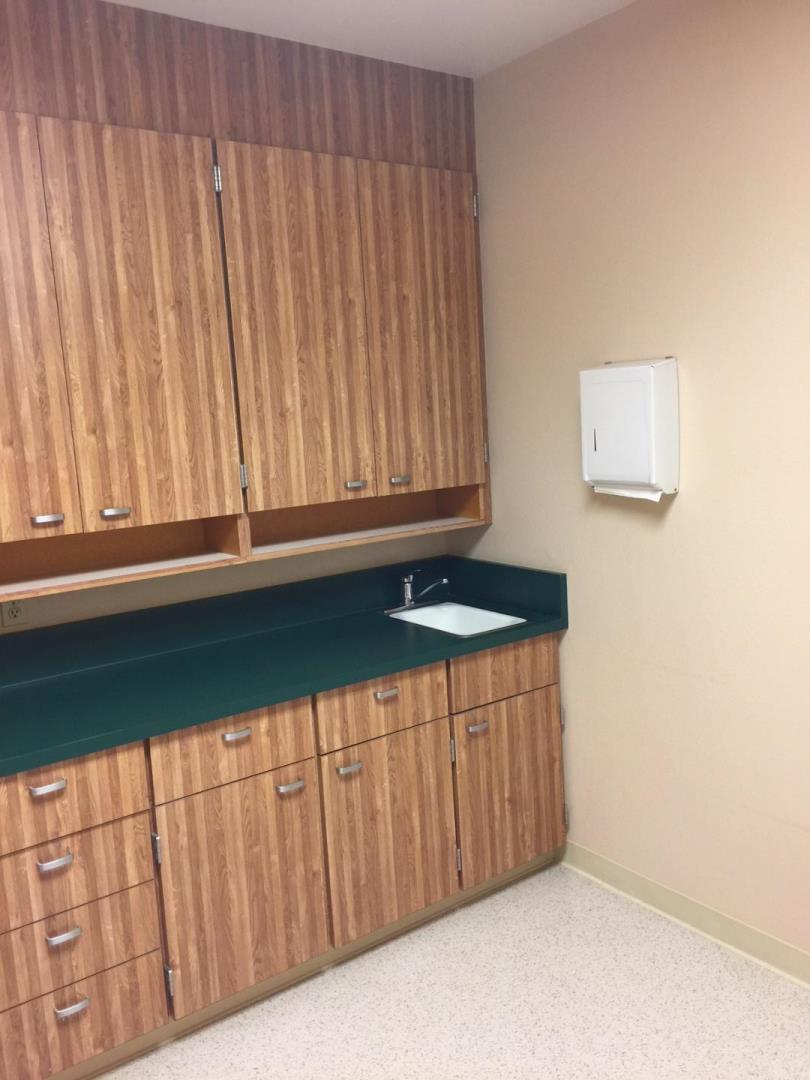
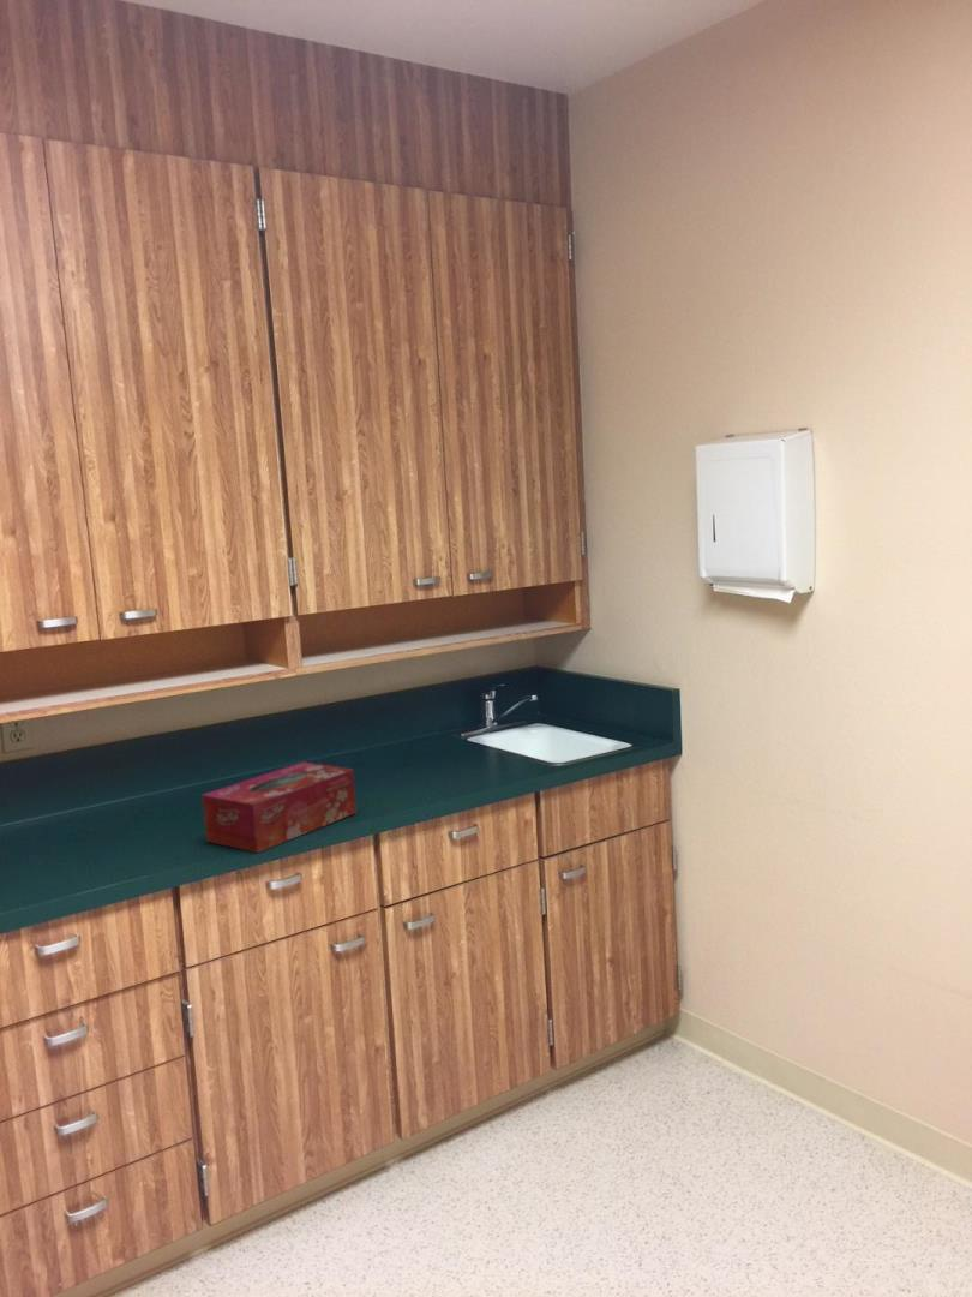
+ tissue box (281, 803)
